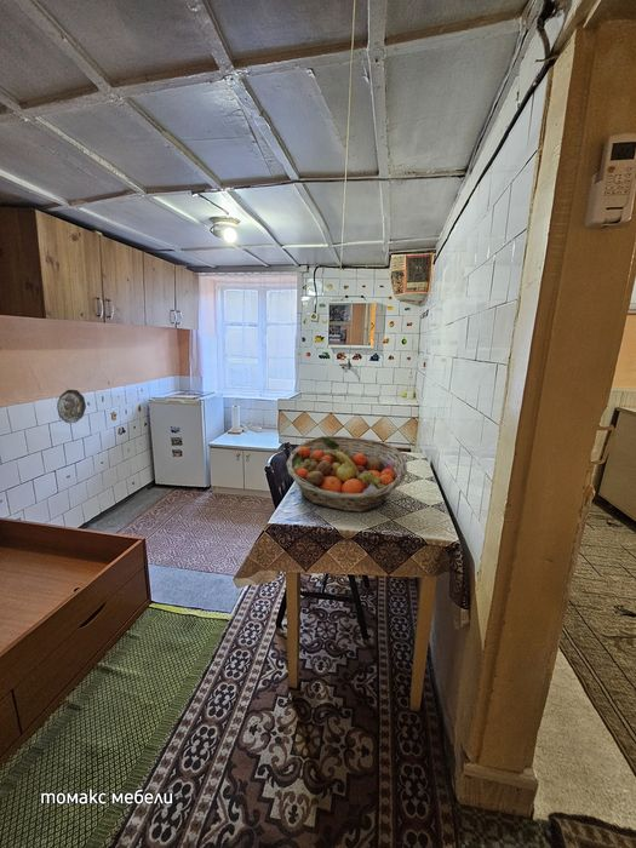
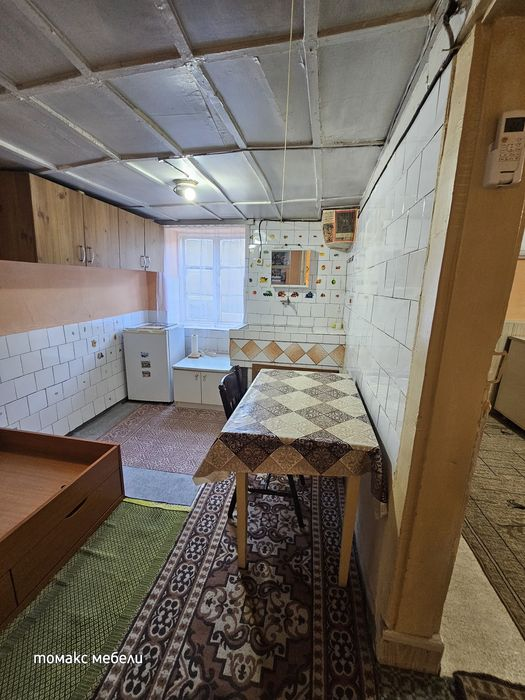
- fruit basket (344, 470)
- decorative plate (70, 406)
